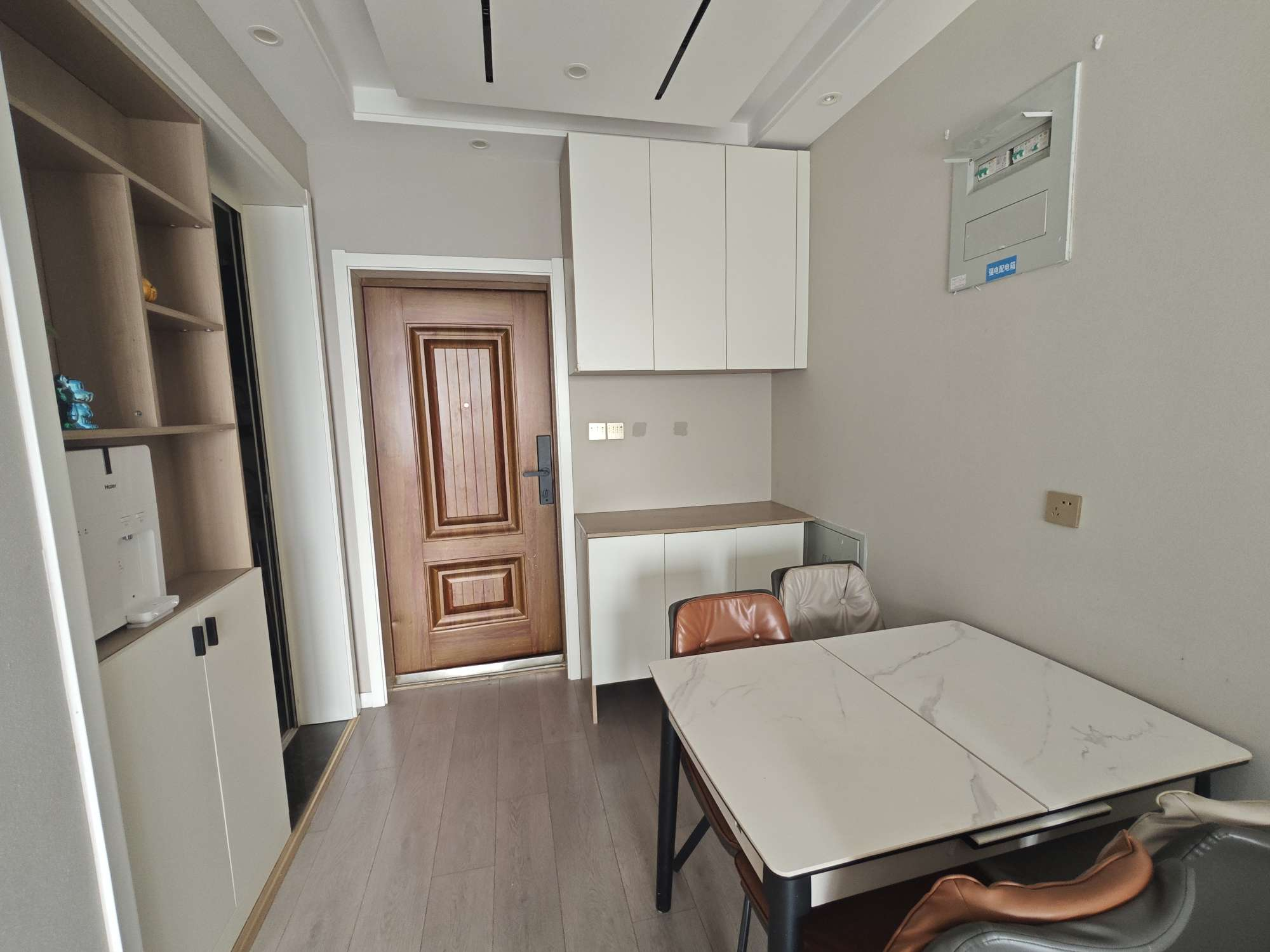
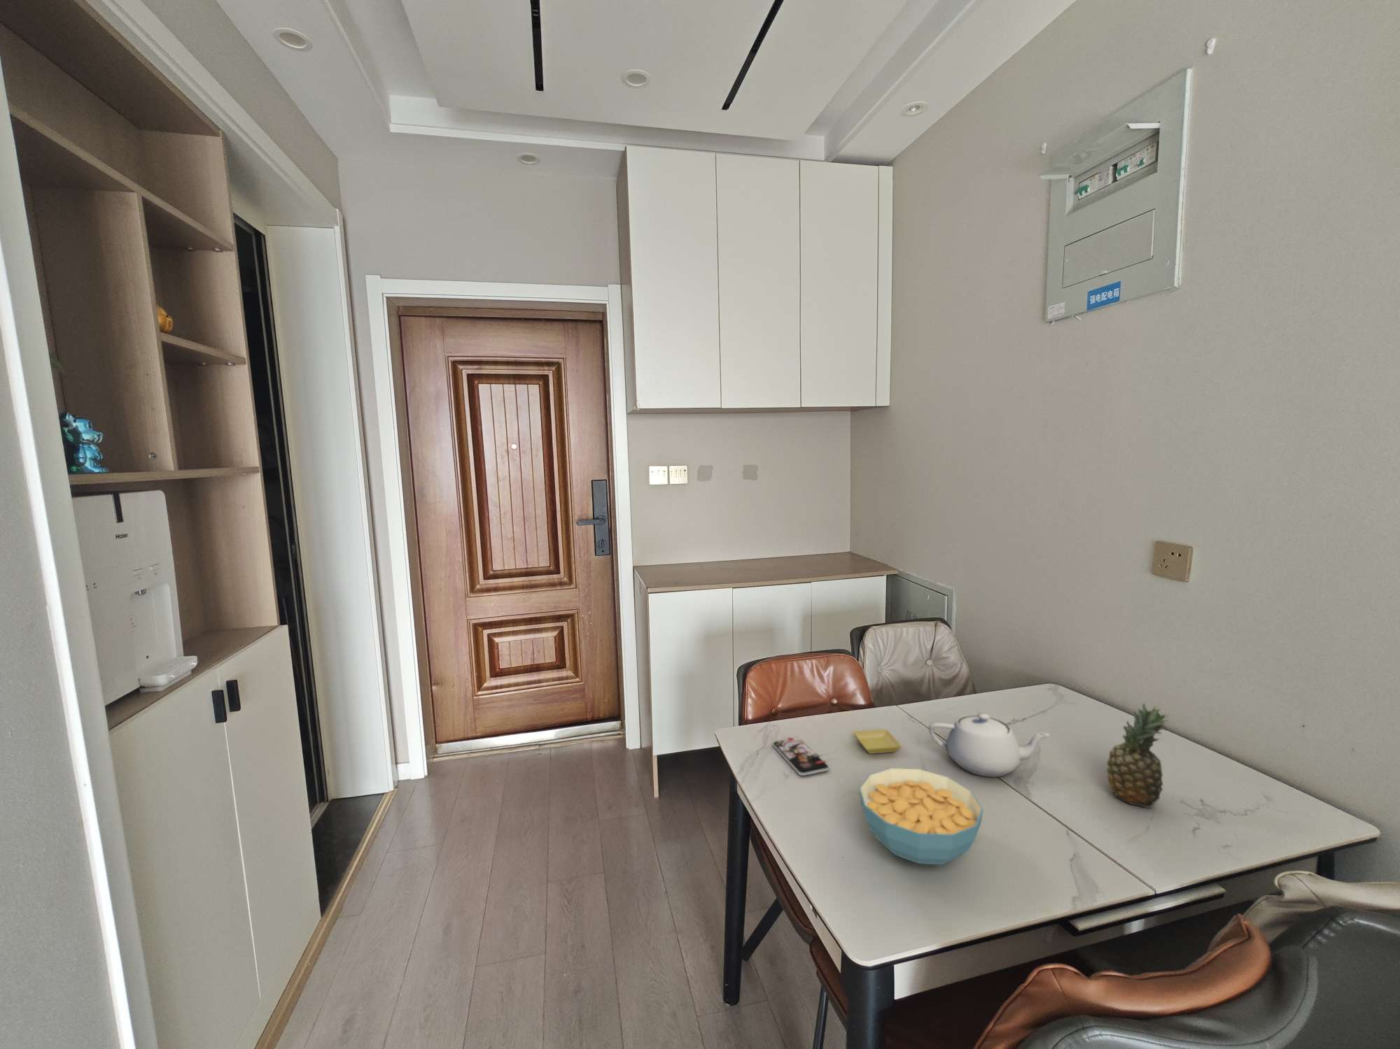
+ smartphone (799, 751)
+ teapot (986, 739)
+ cereal bowl (918, 824)
+ fruit (1138, 750)
+ saucer (876, 742)
